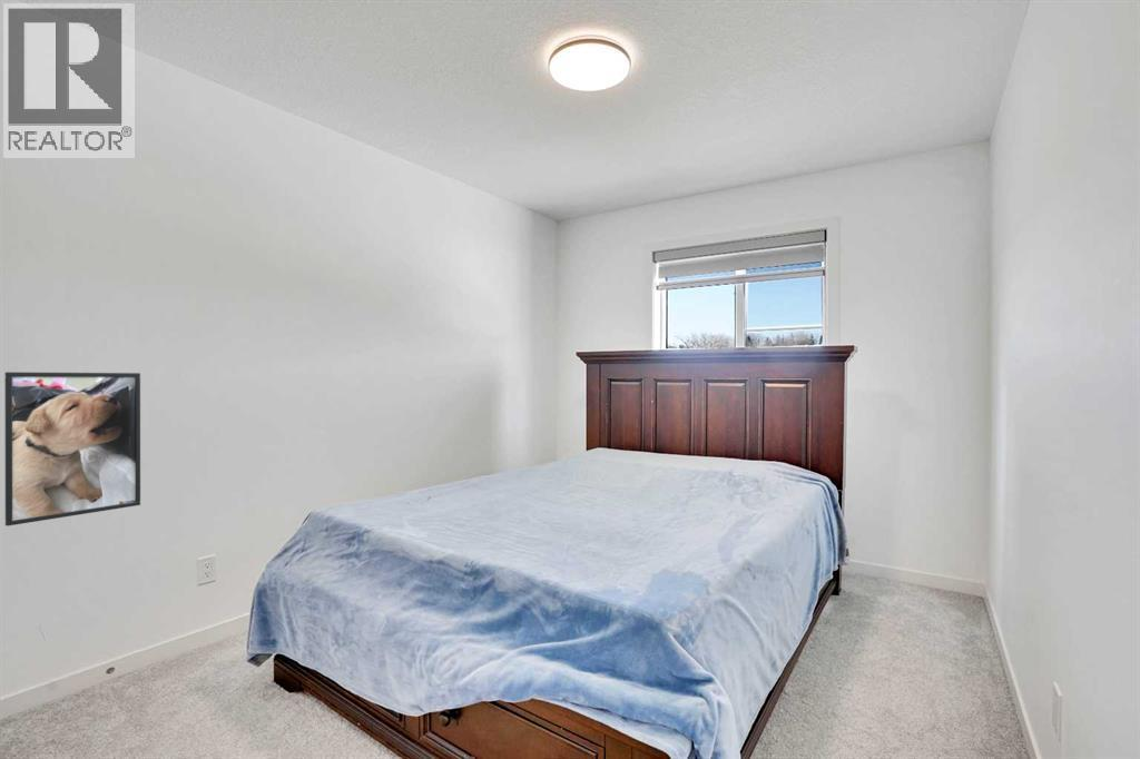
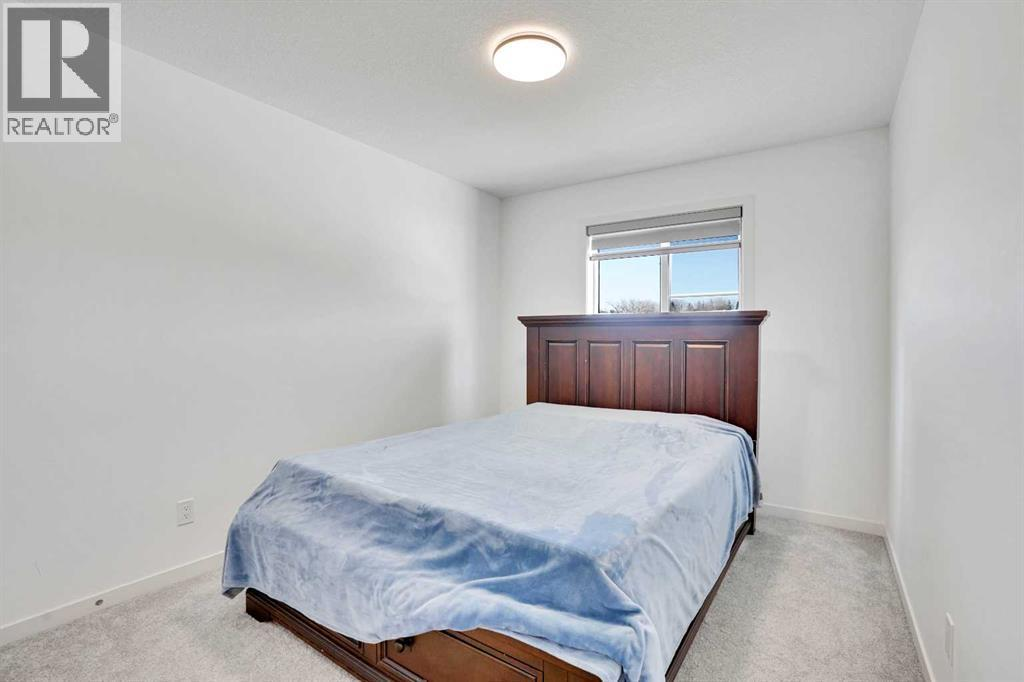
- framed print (77, 443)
